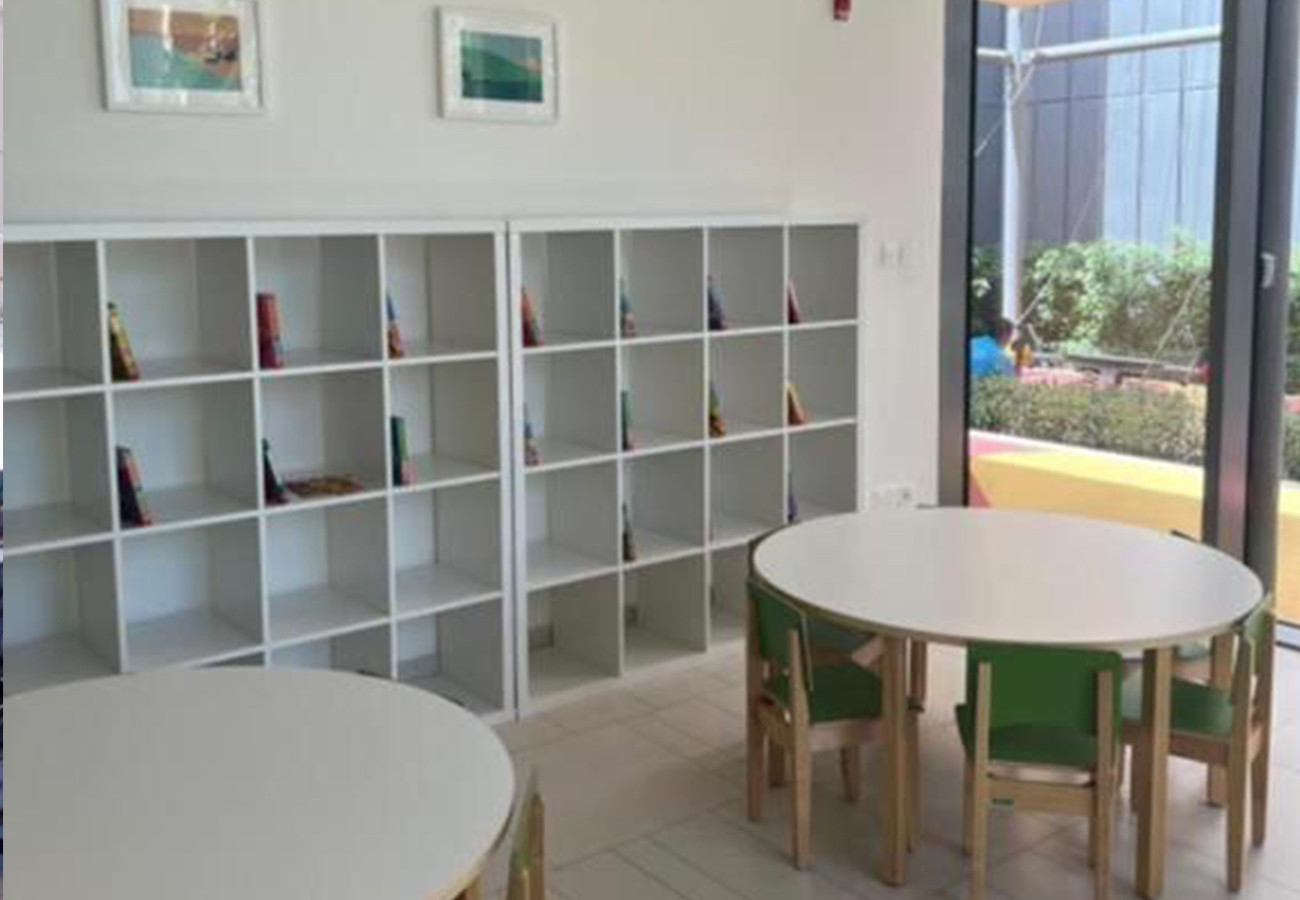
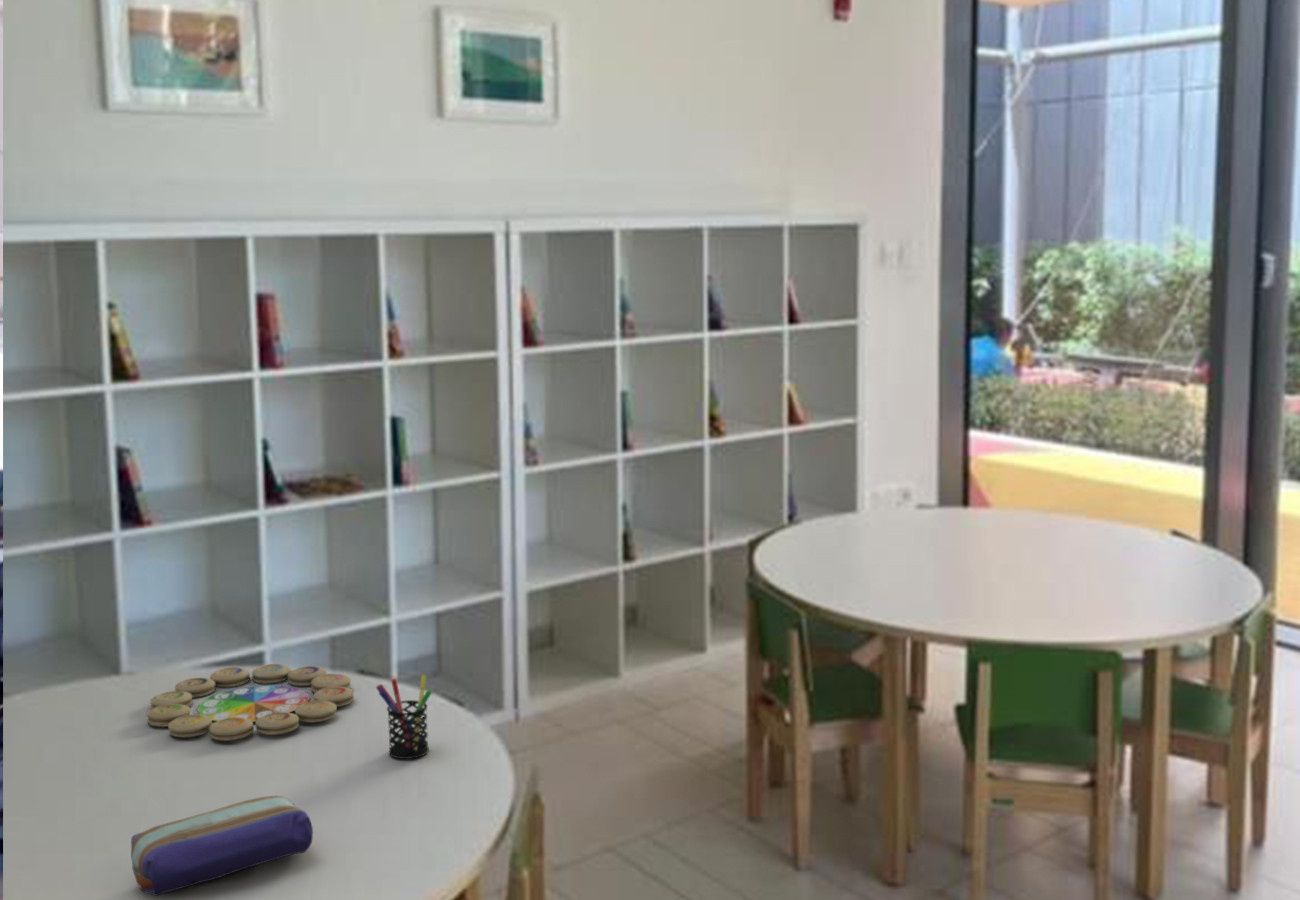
+ memory game (252, 698)
+ pencil case (224, 842)
+ pen holder (409, 714)
